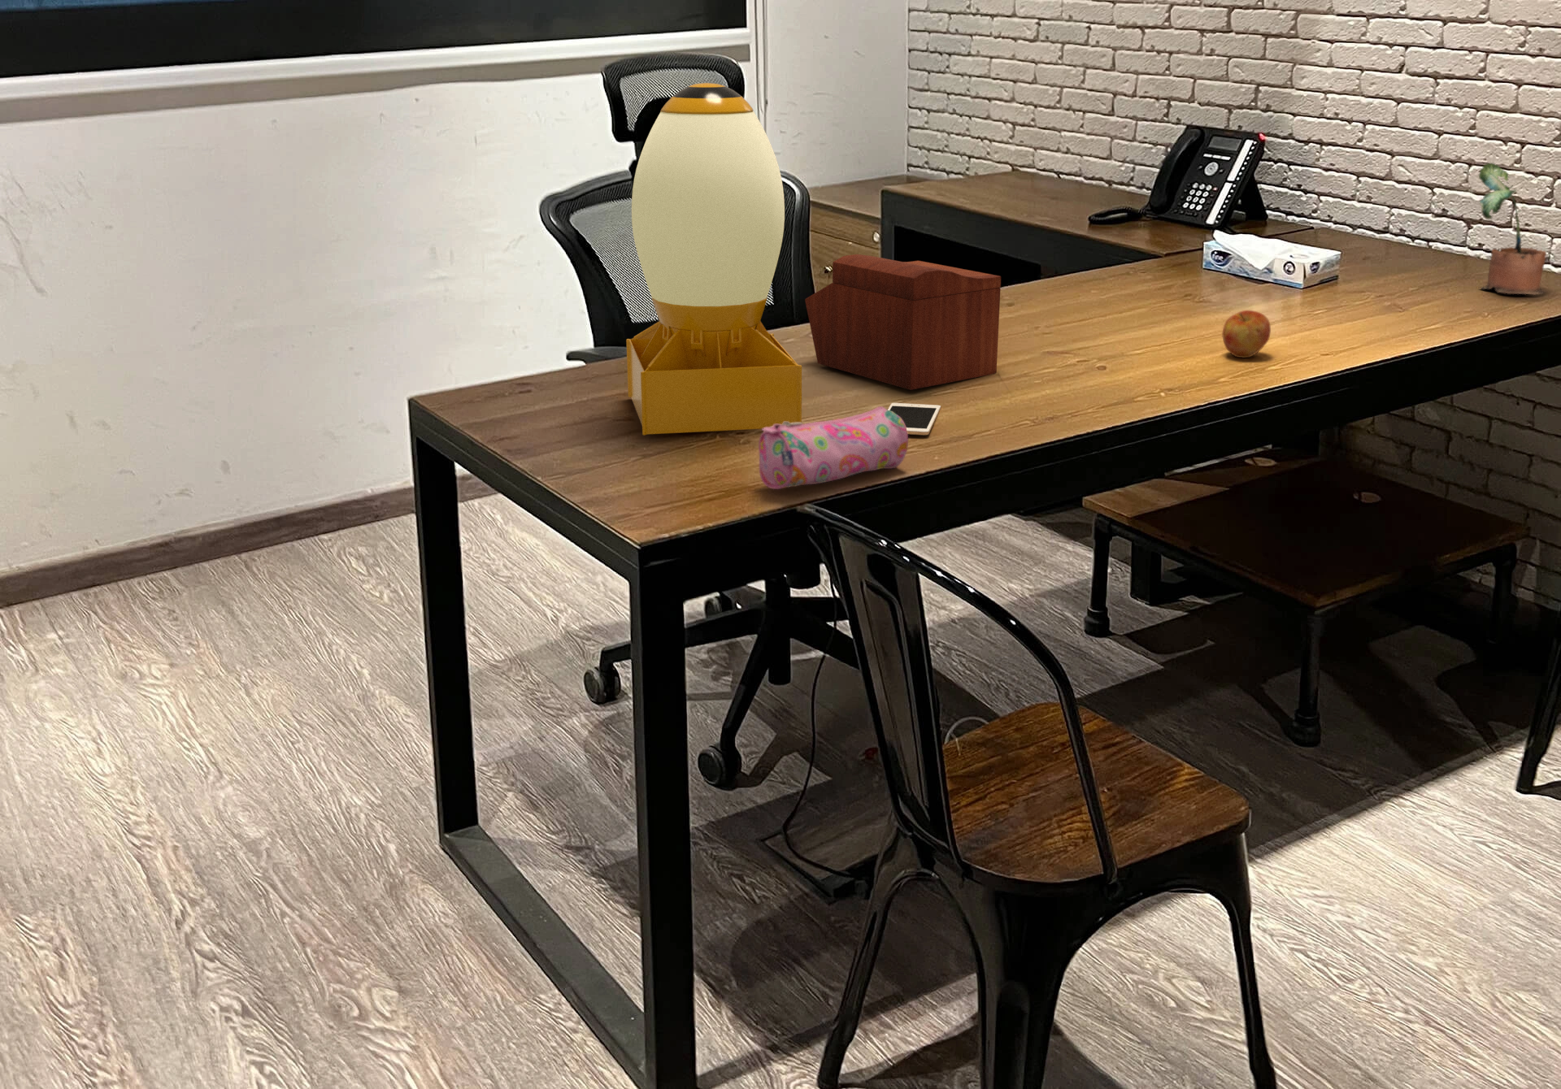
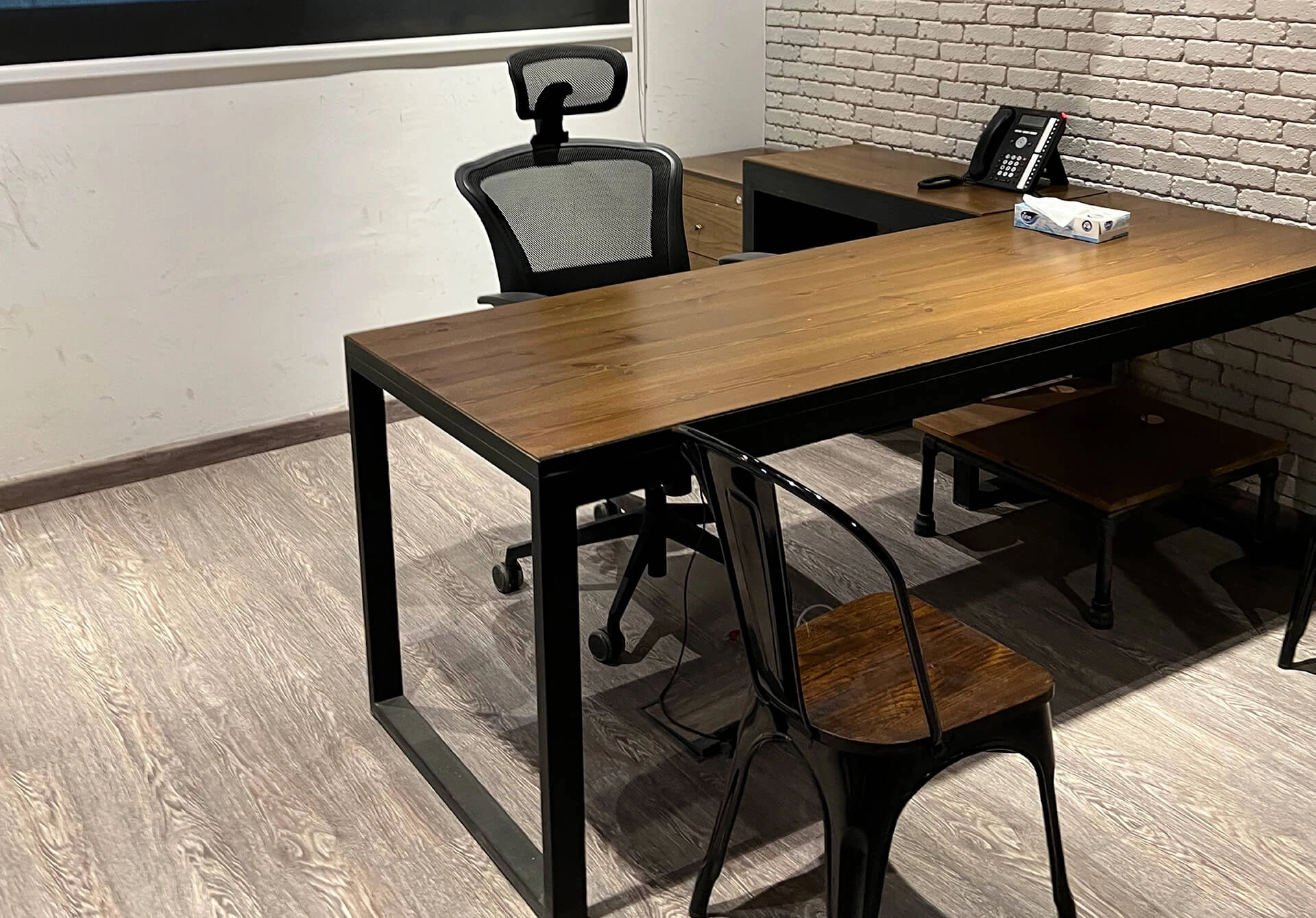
- cell phone (909, 418)
- desk lamp (709, 253)
- apple (1245, 335)
- potted plant (1516, 229)
- sewing box (903, 311)
- pencil case (830, 446)
